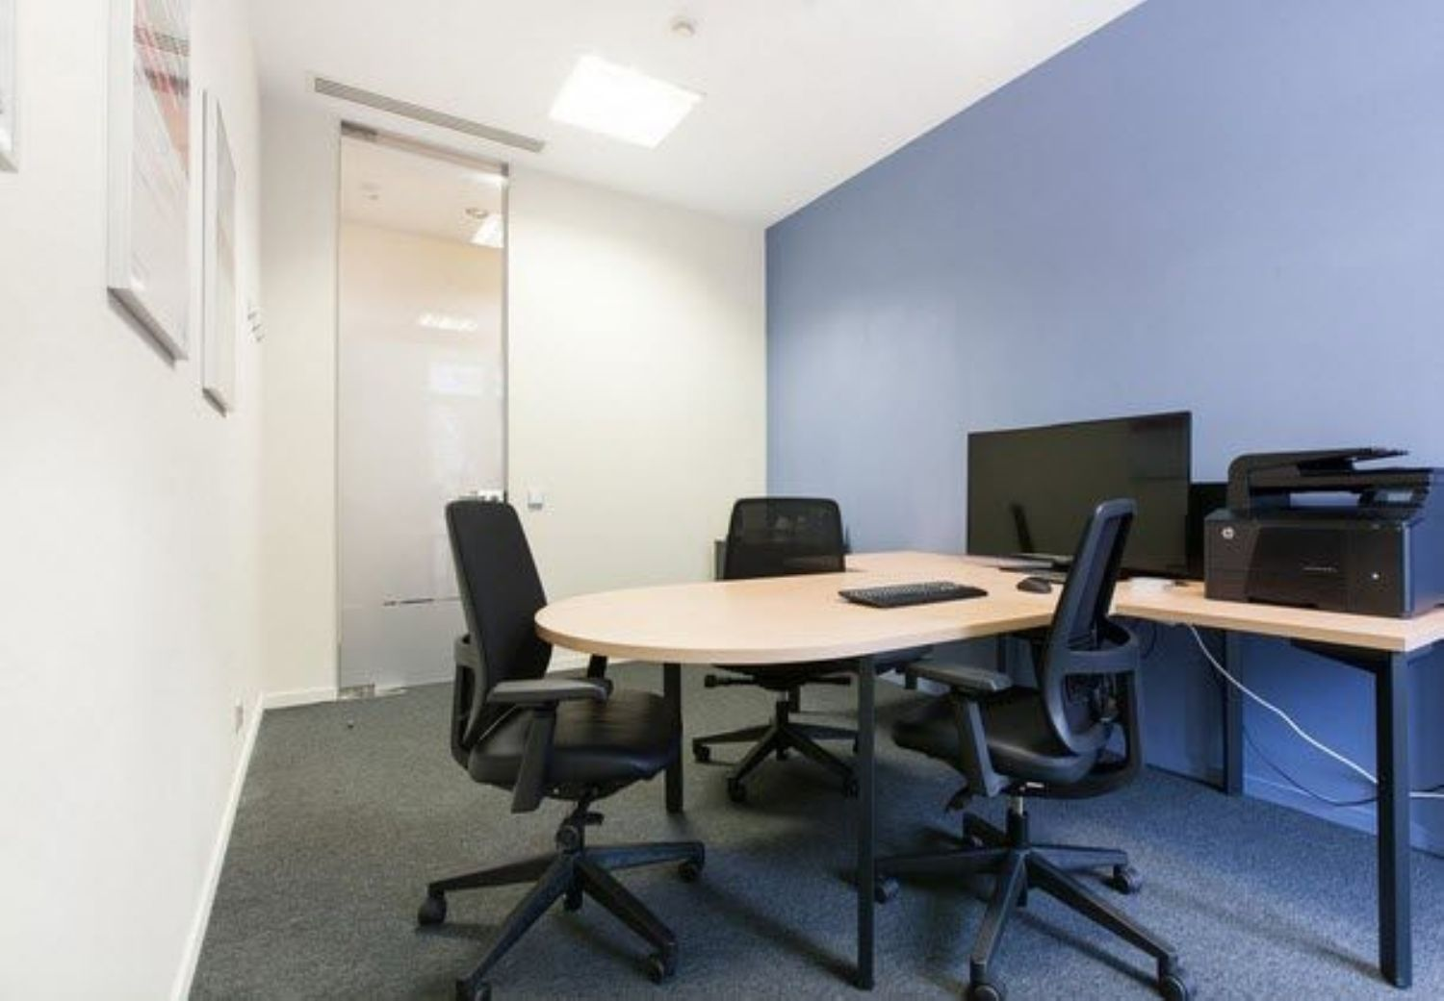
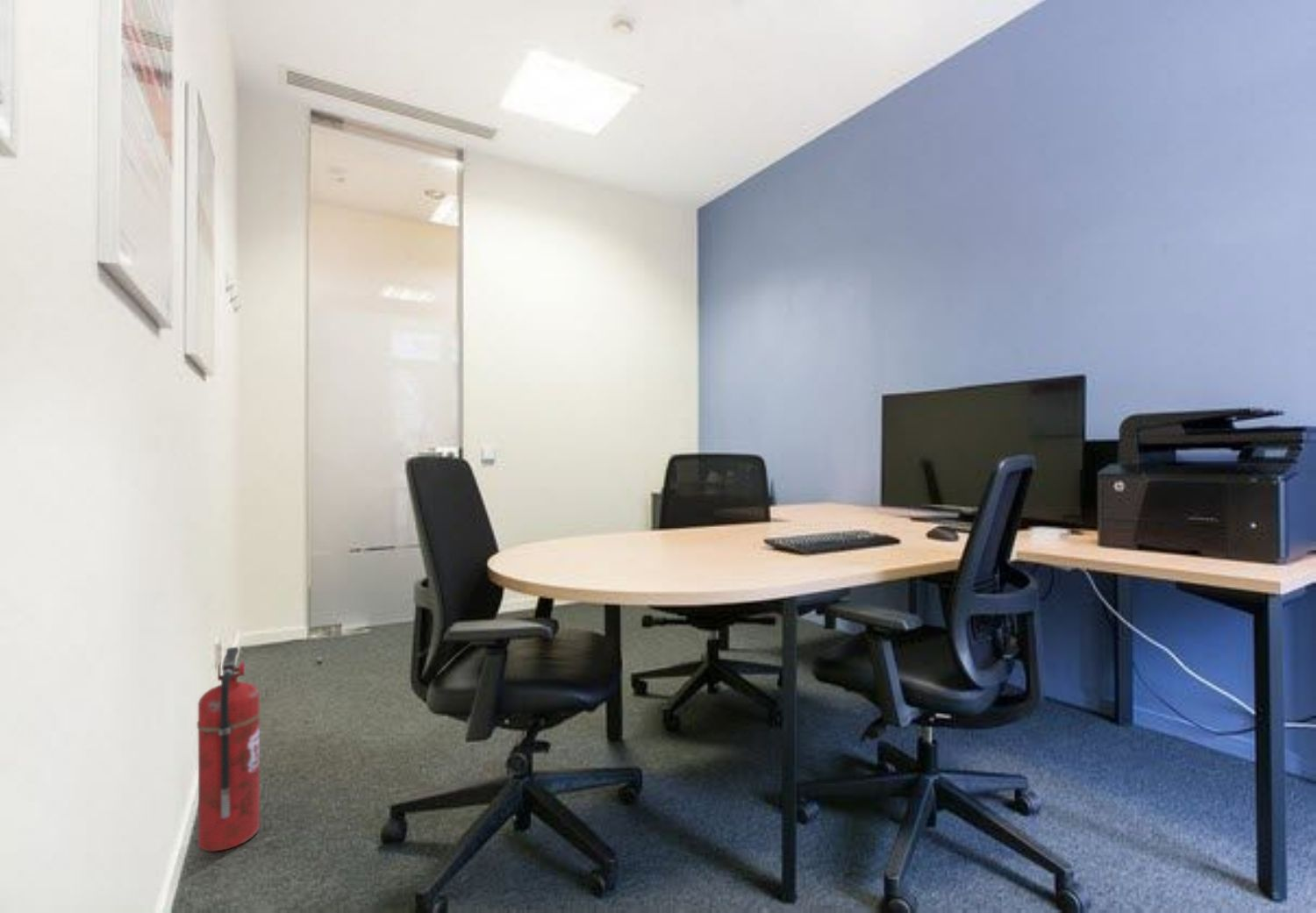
+ fire extinguisher (229, 745)
